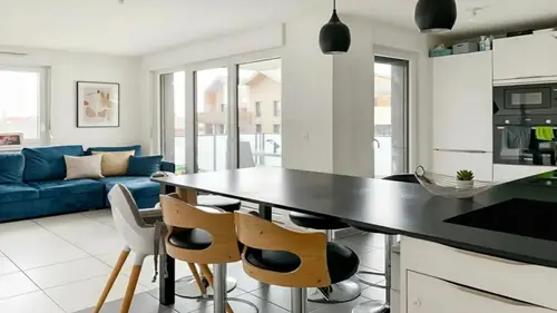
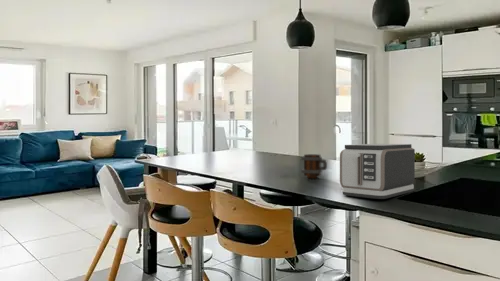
+ toaster (377, 168)
+ mug (314, 166)
